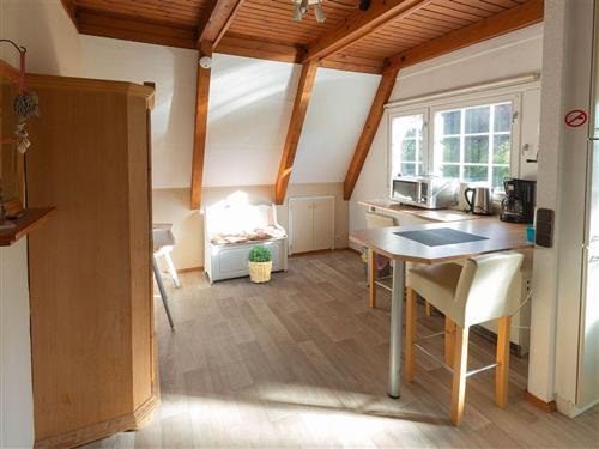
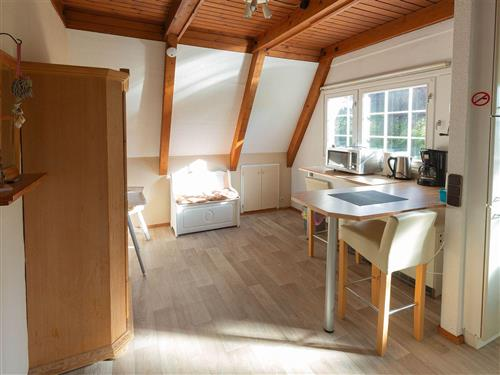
- potted plant (260, 262)
